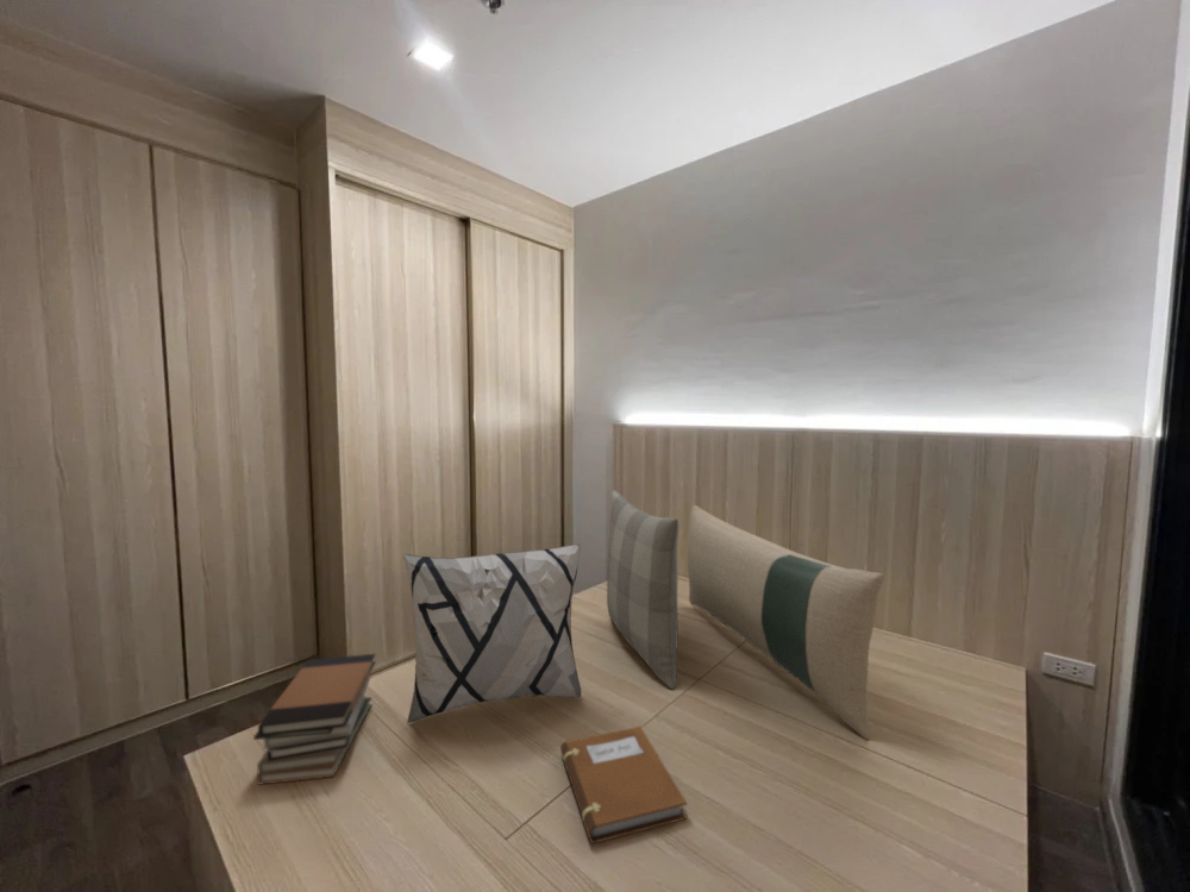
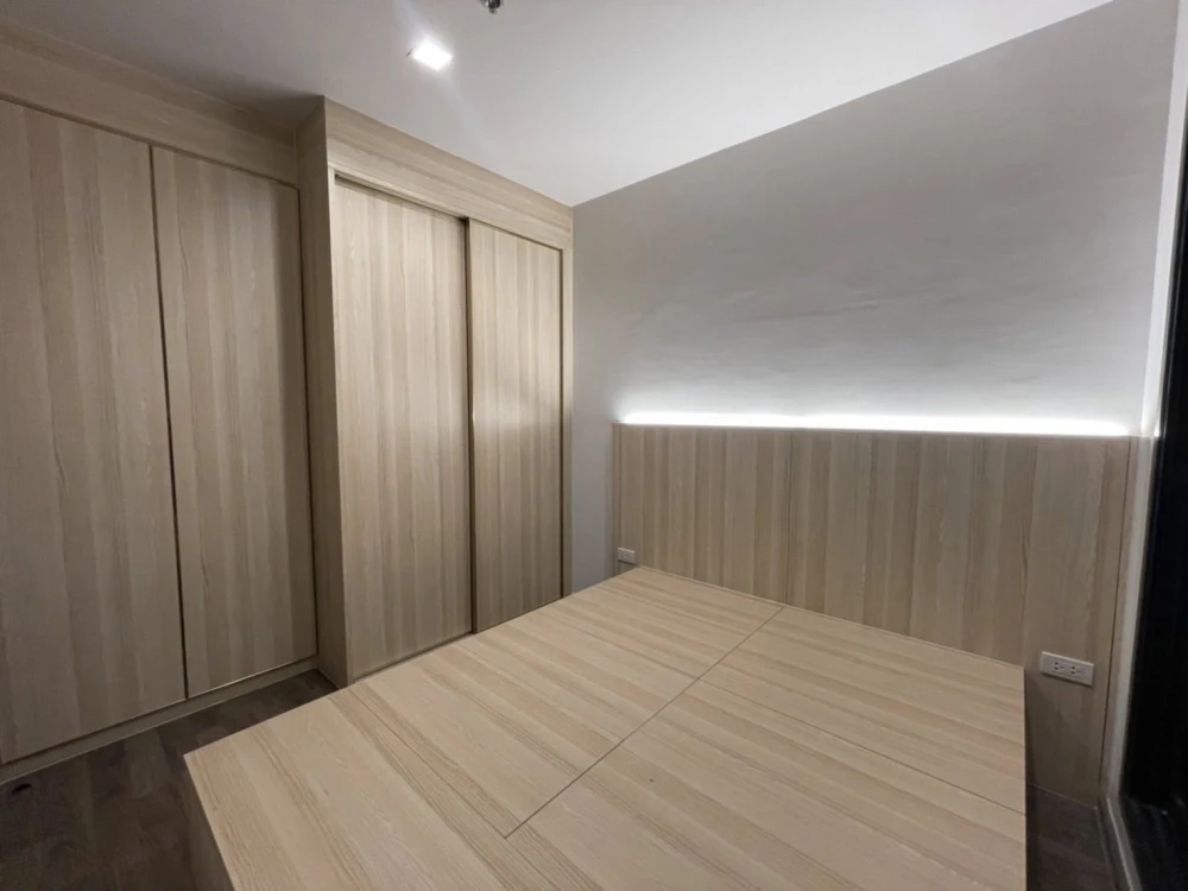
- notebook (616, 774)
- pillow (759, 593)
- pillow (639, 576)
- book stack (322, 711)
- decorative pillow (496, 629)
